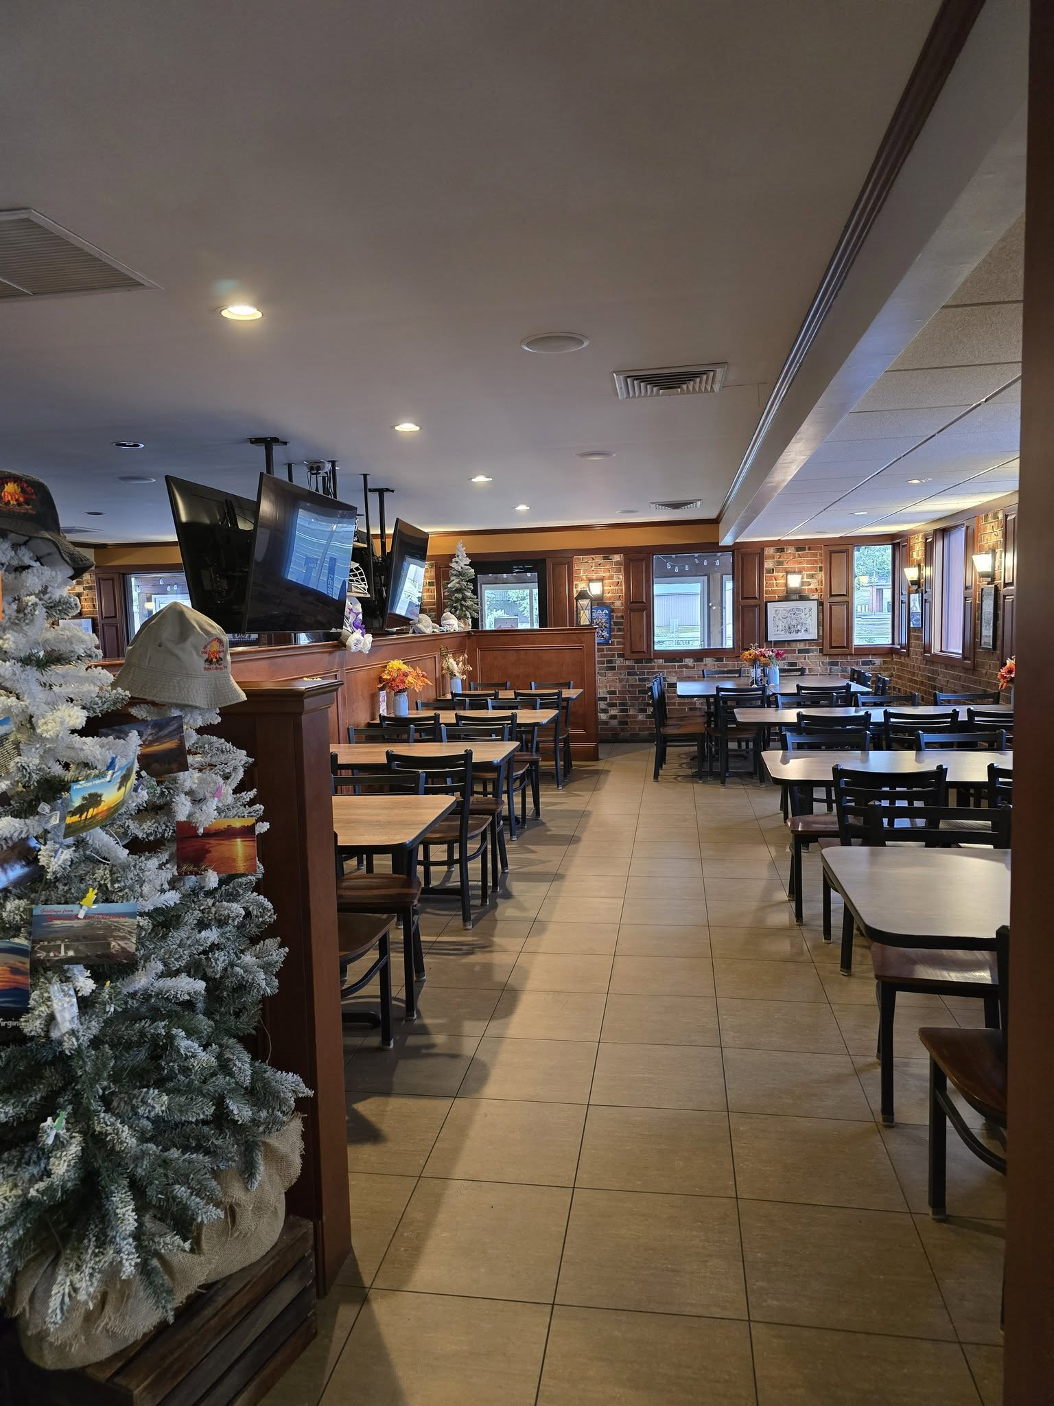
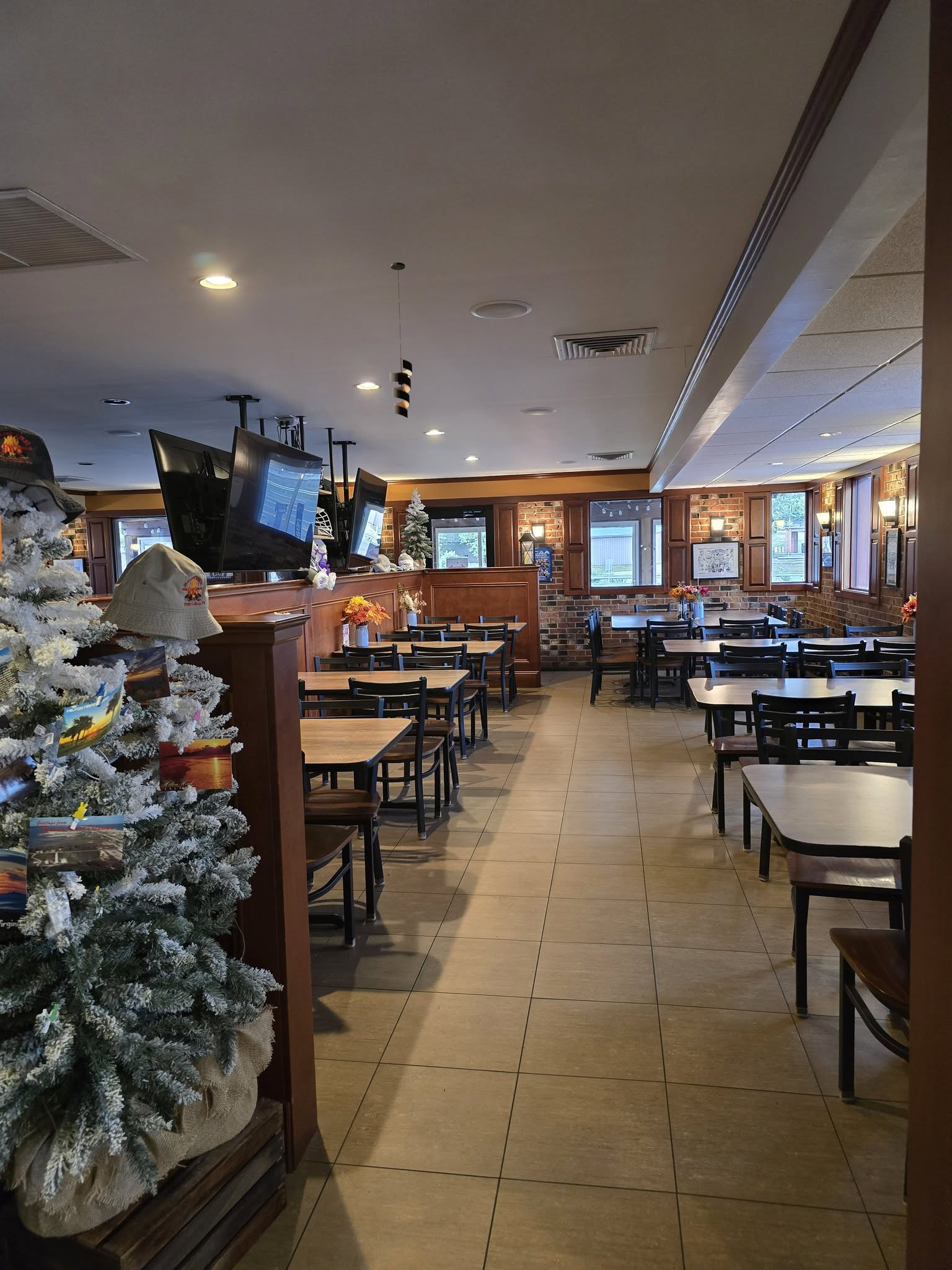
+ pendant light (400, 345)
